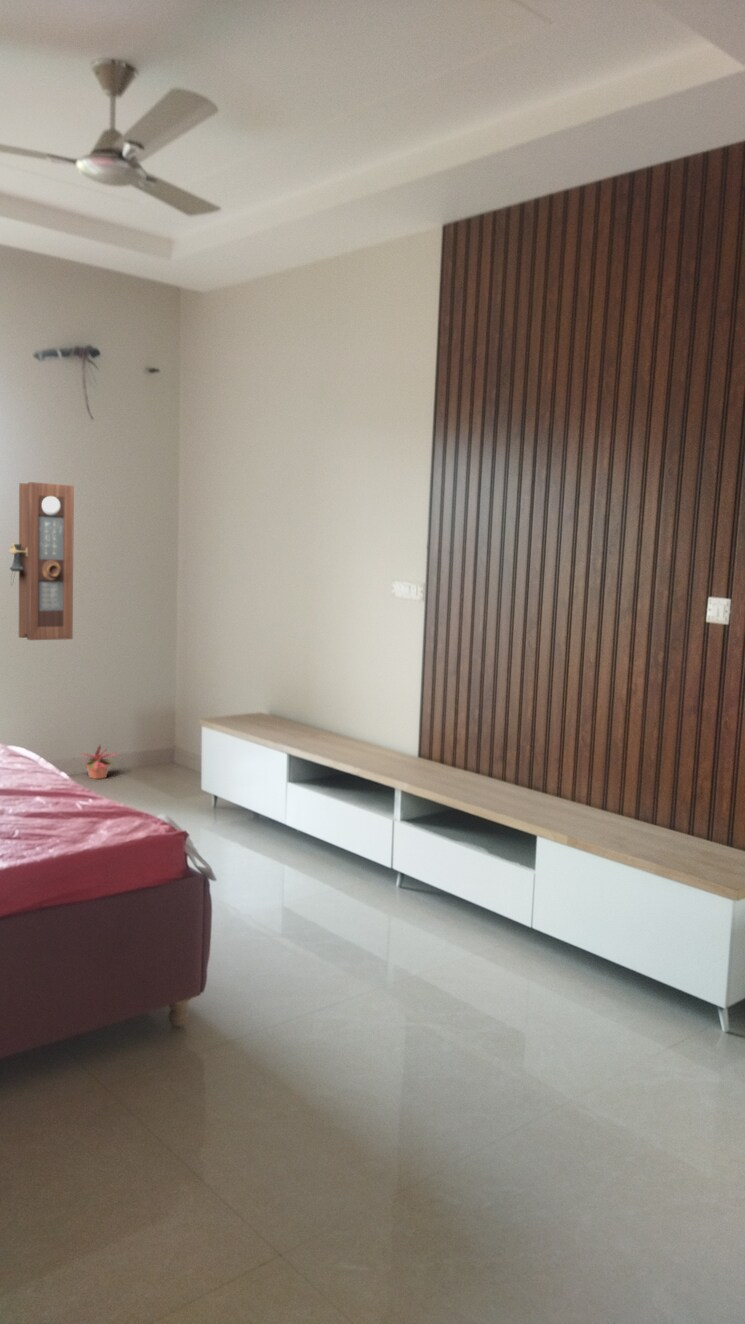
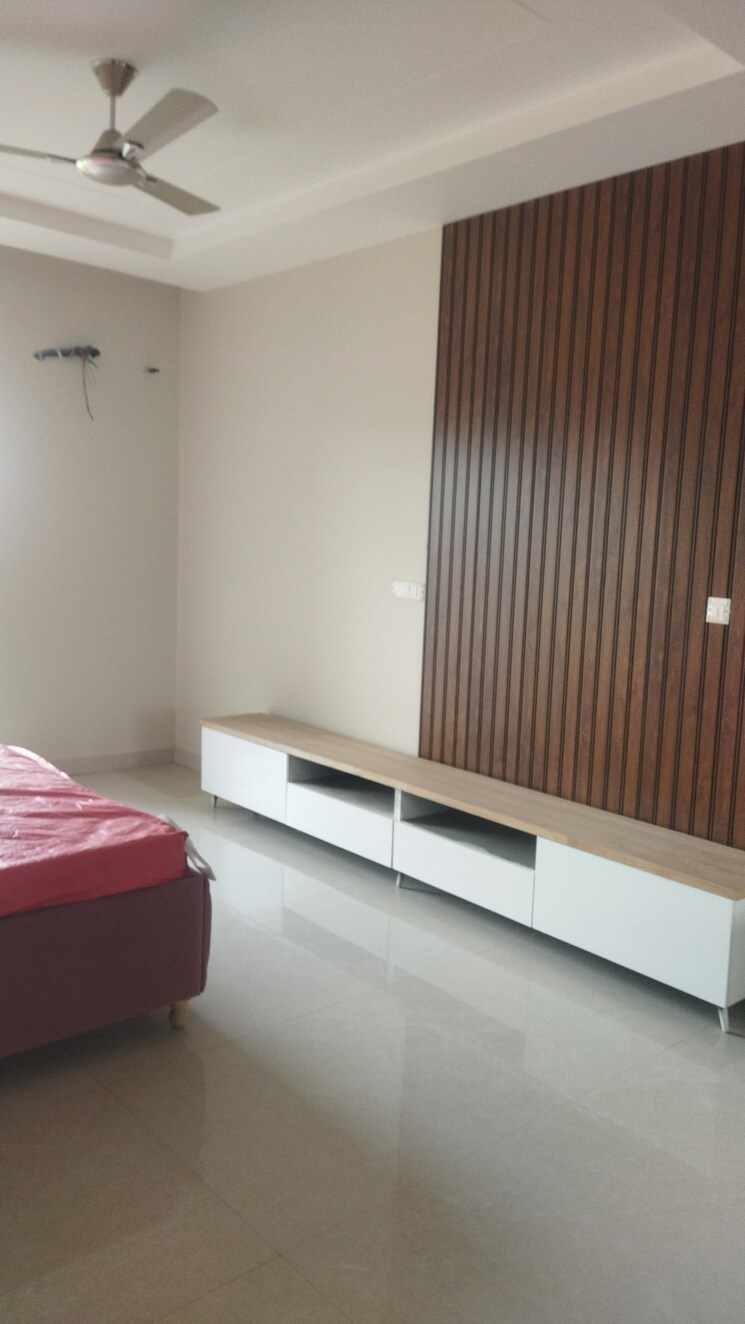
- pendulum clock (40, 561)
- potted plant (98, 759)
